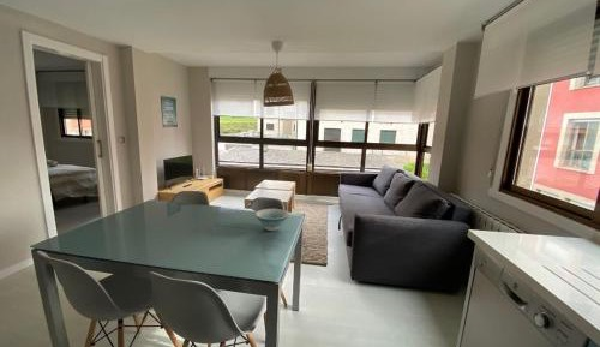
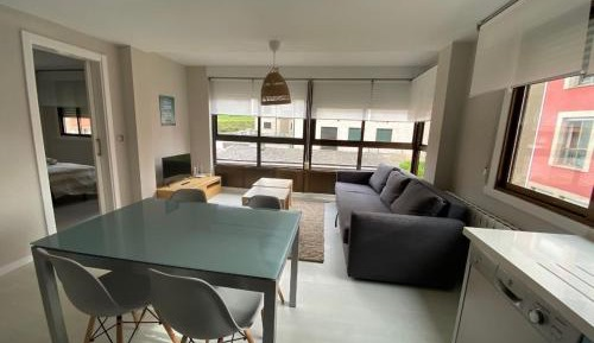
- bowl (271, 221)
